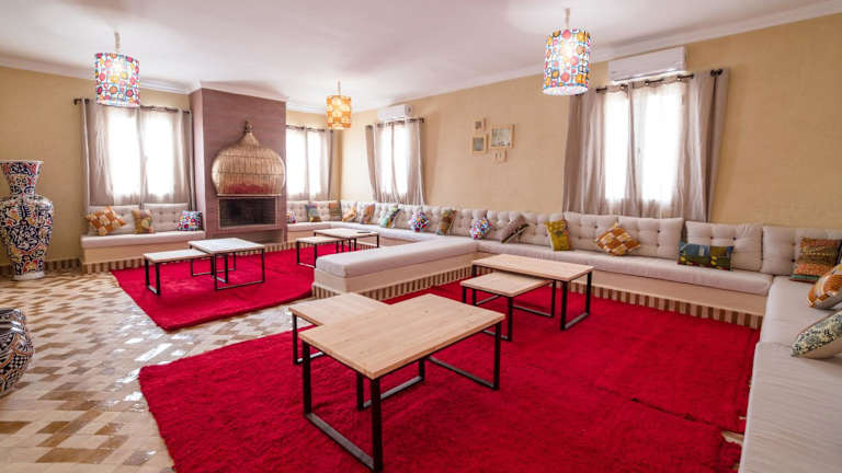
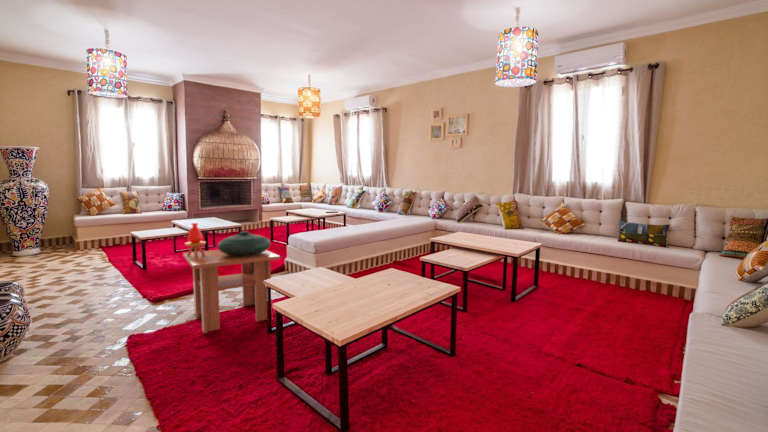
+ decorative bowl (244, 242)
+ coffee table (231, 285)
+ vase (195, 239)
